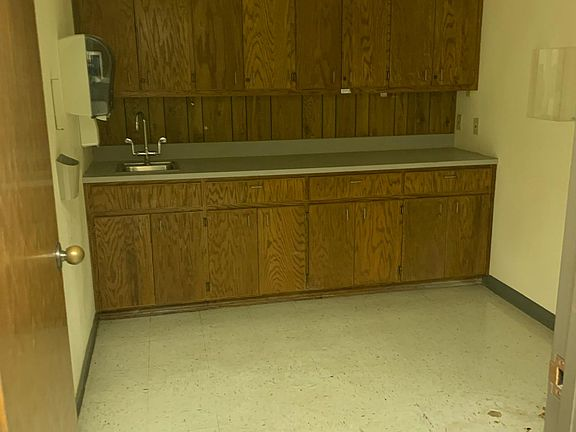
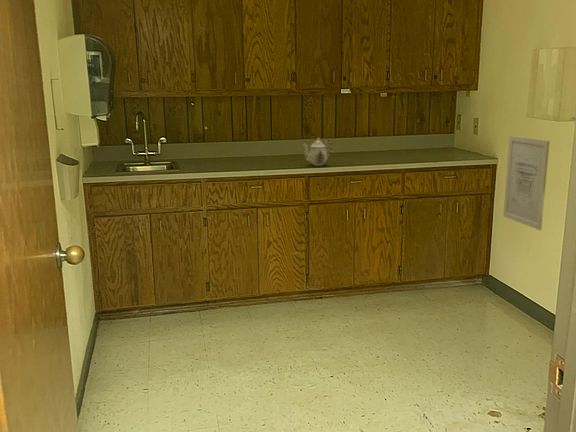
+ wall art (524, 181)
+ teapot (317, 151)
